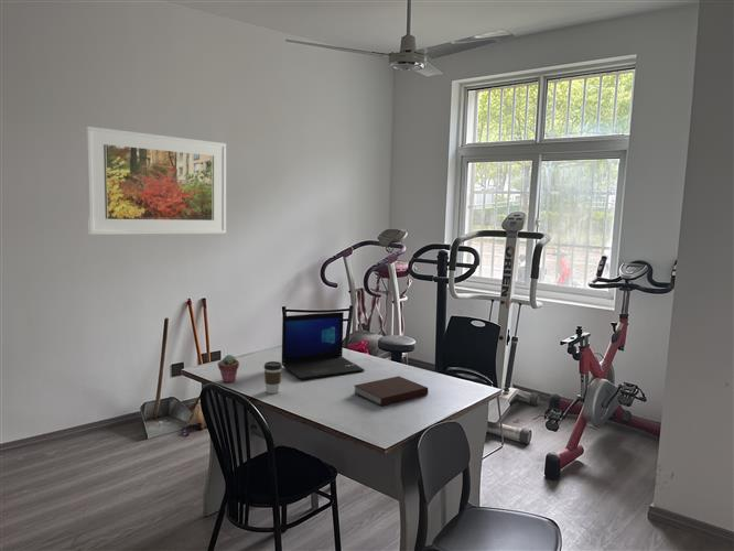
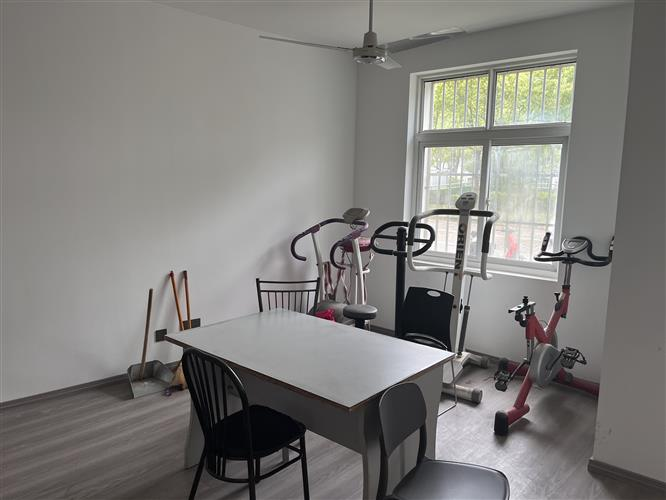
- coffee cup (272, 377)
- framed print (162, 185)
- notebook (390, 390)
- potted succulent (228, 367)
- laptop (323, 343)
